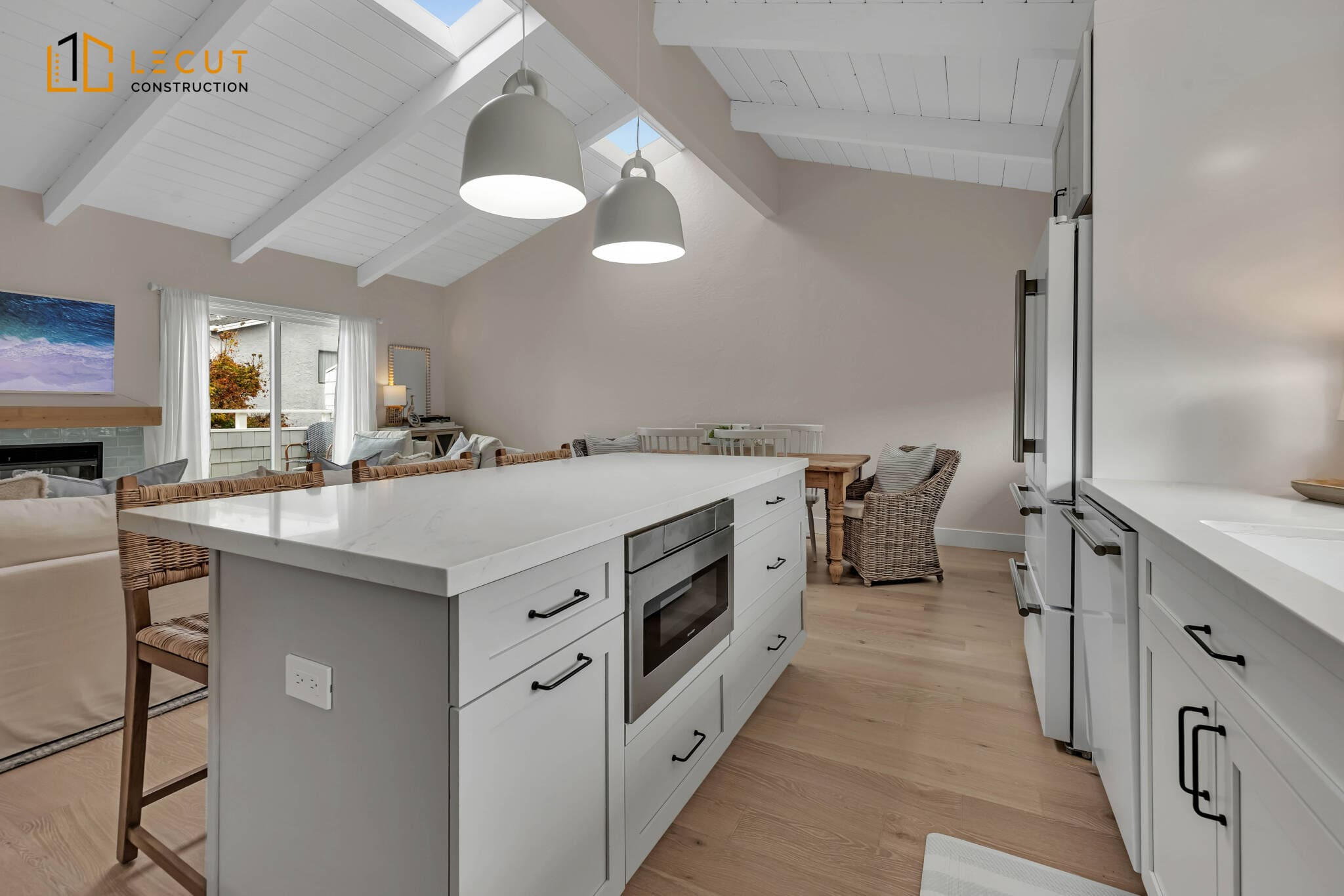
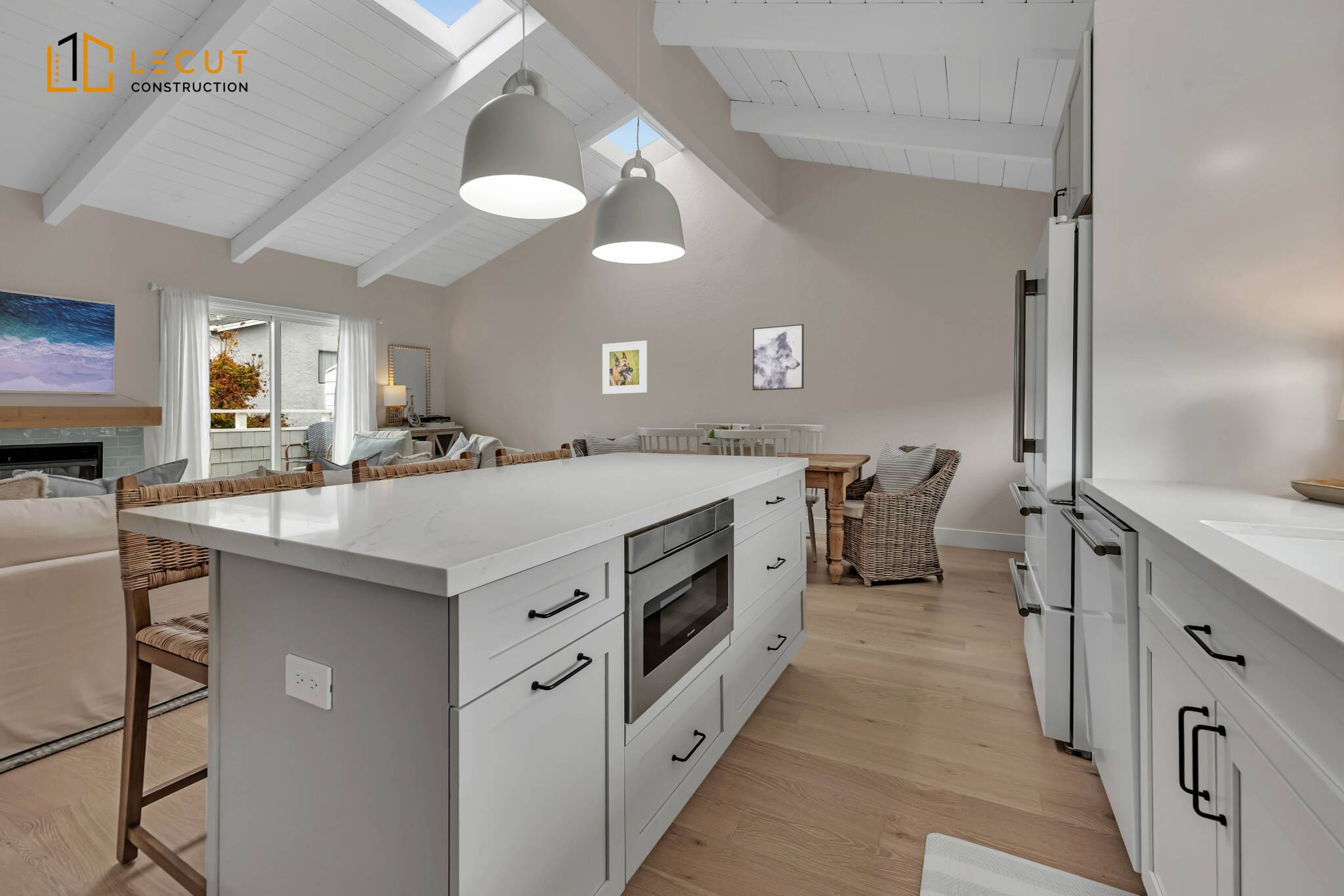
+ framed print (624, 368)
+ wall art (778, 357)
